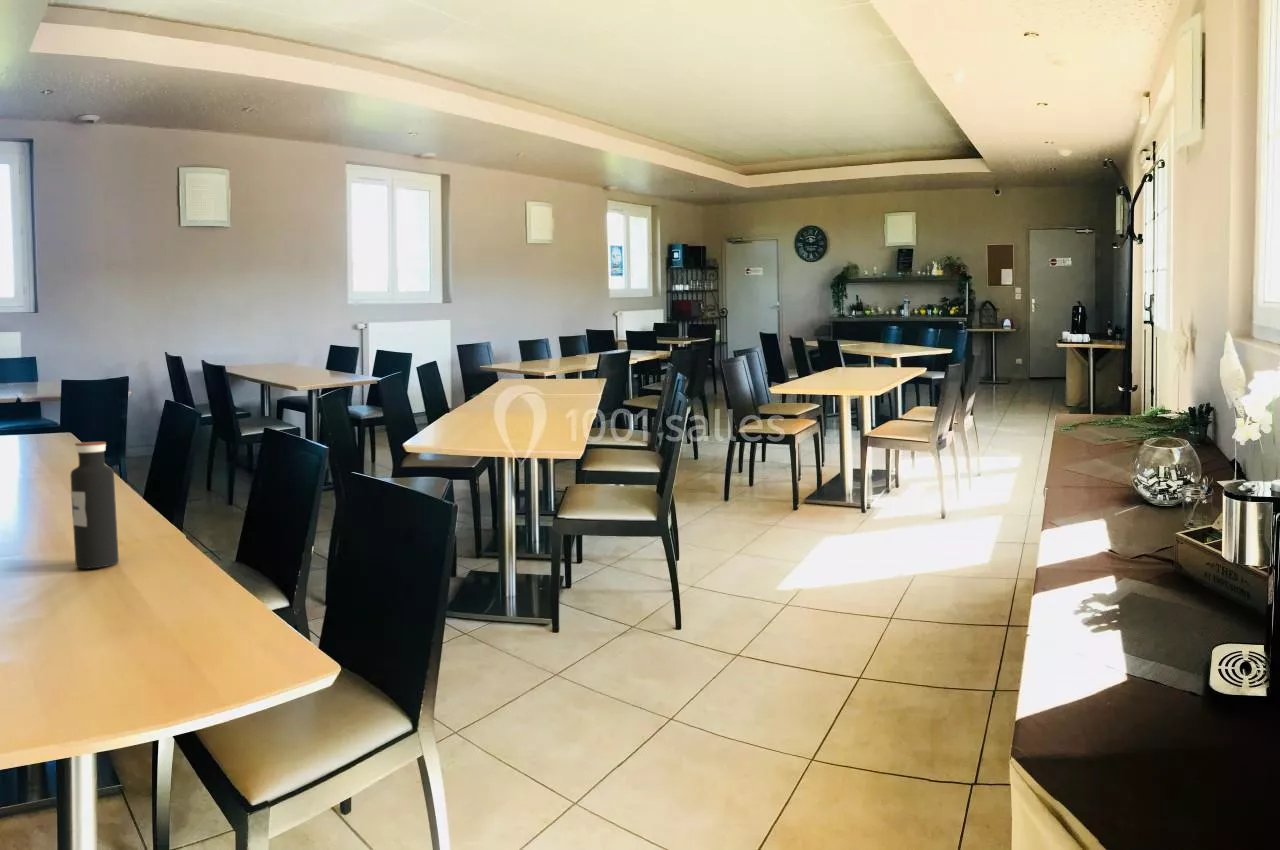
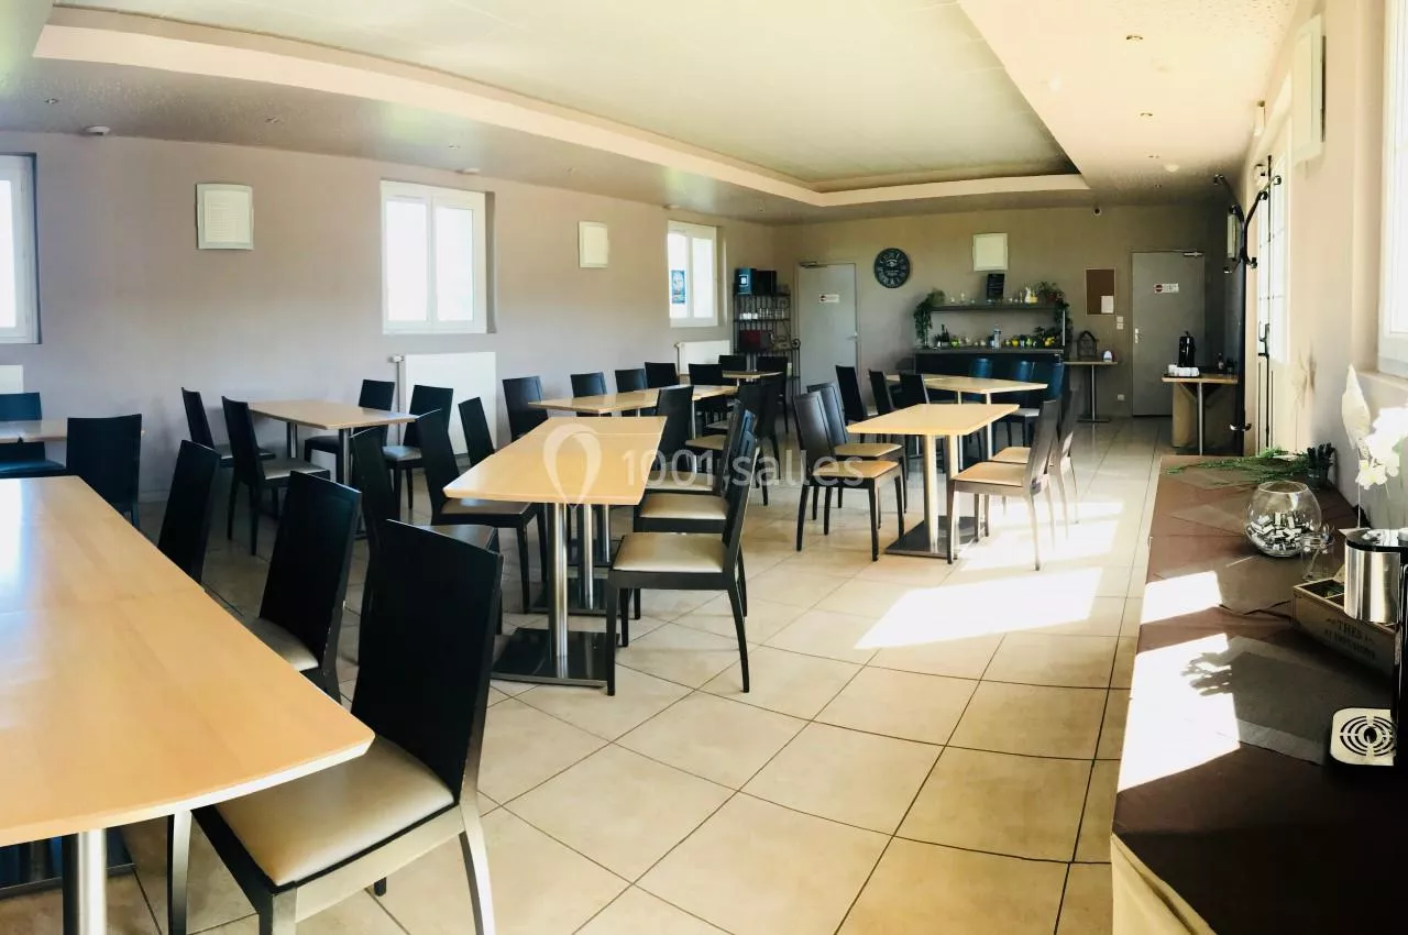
- water bottle (94, 503)
